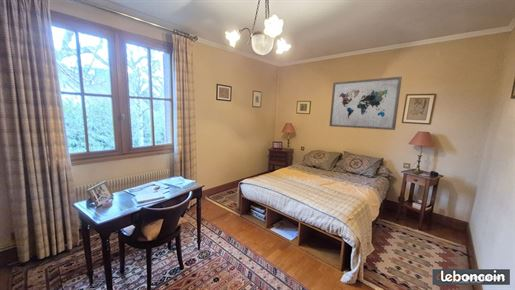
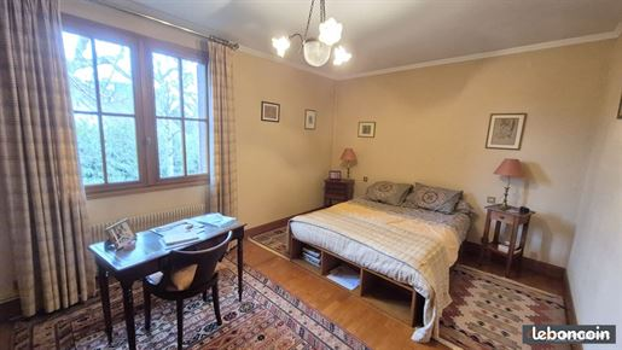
- wall art (361, 104)
